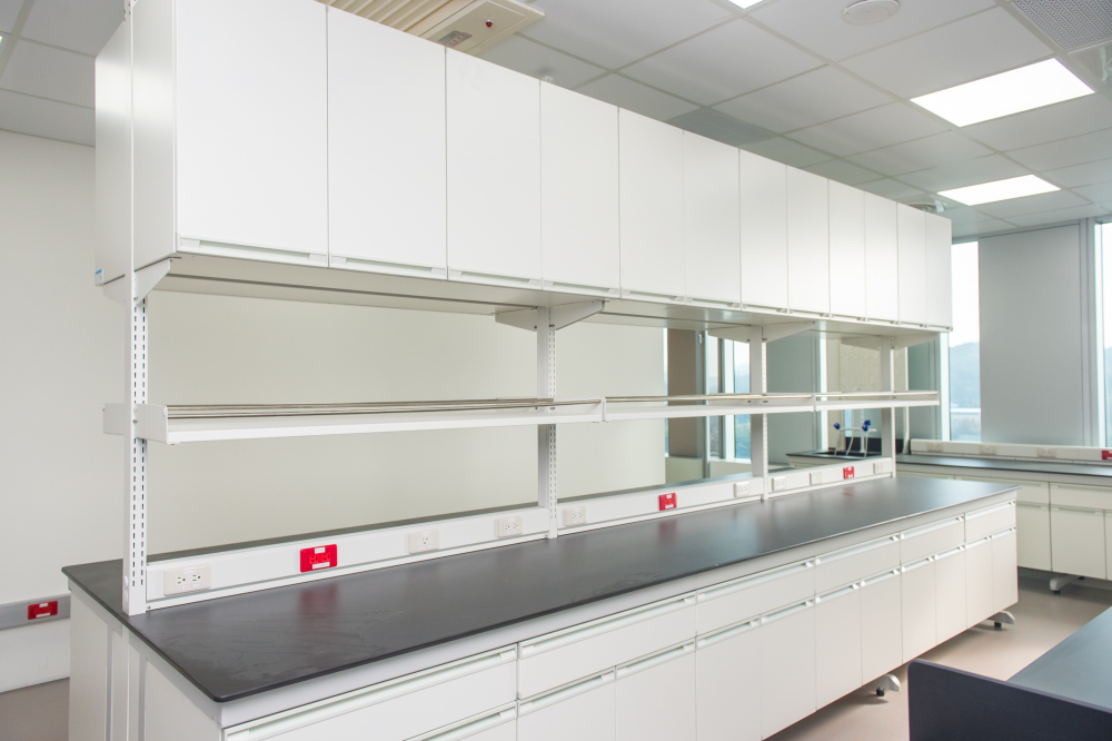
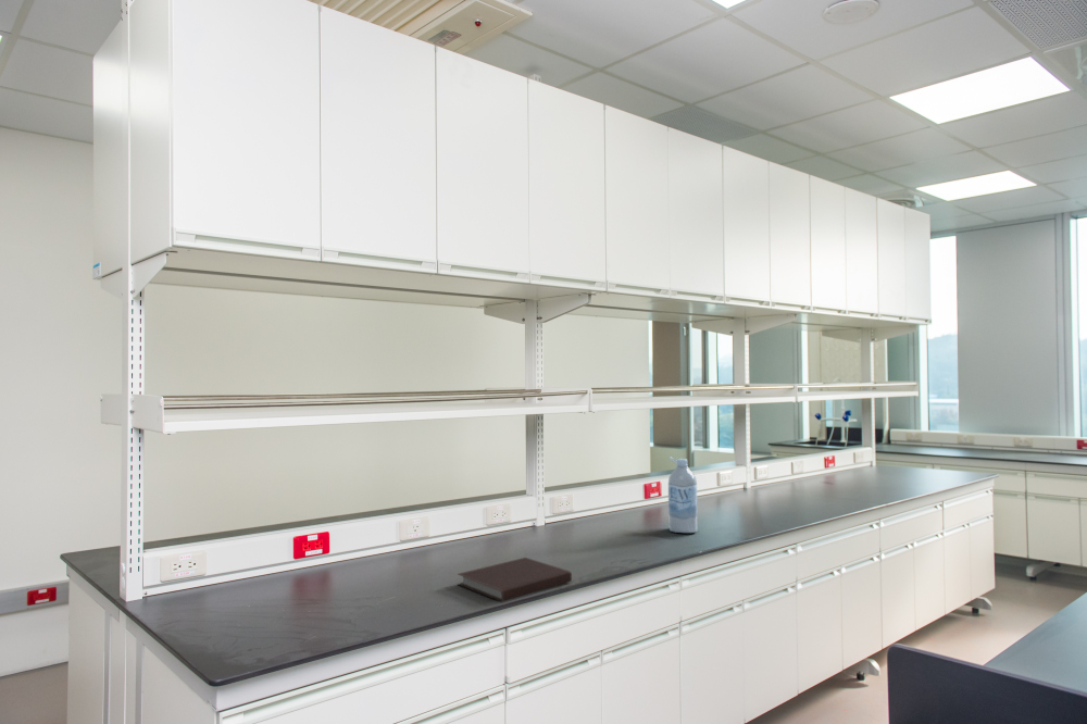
+ notebook (514, 577)
+ water bottle (683, 494)
